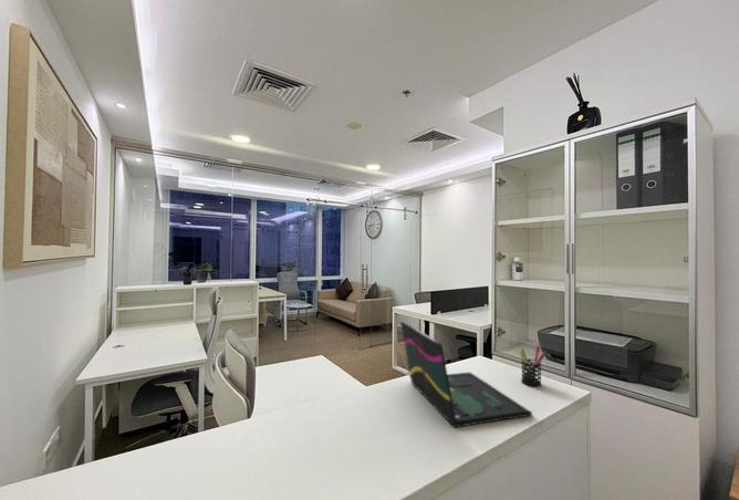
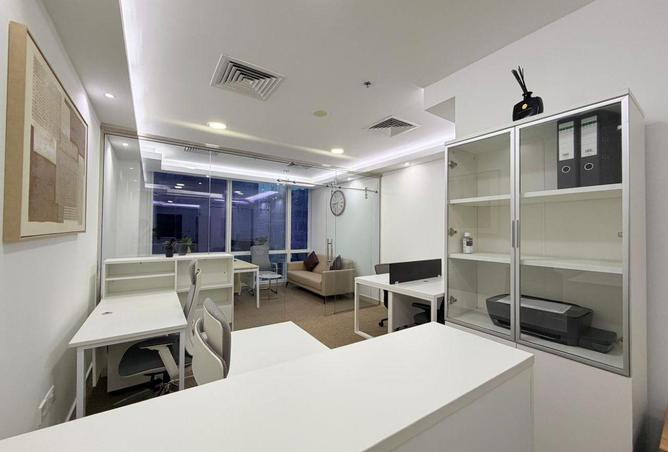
- laptop (444, 358)
- pen holder (530, 364)
